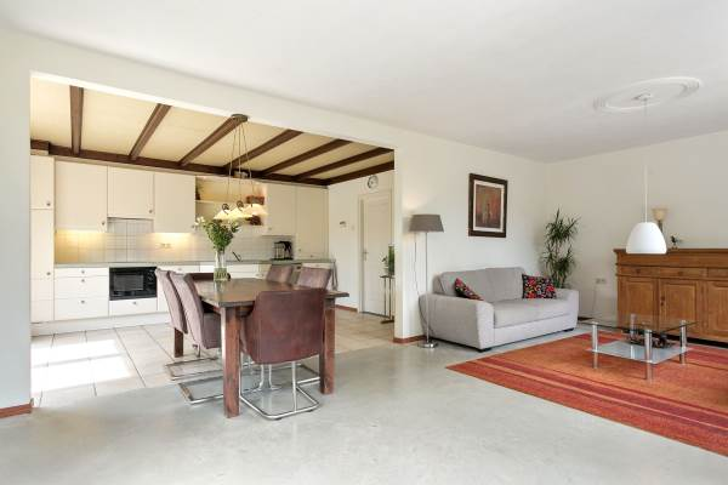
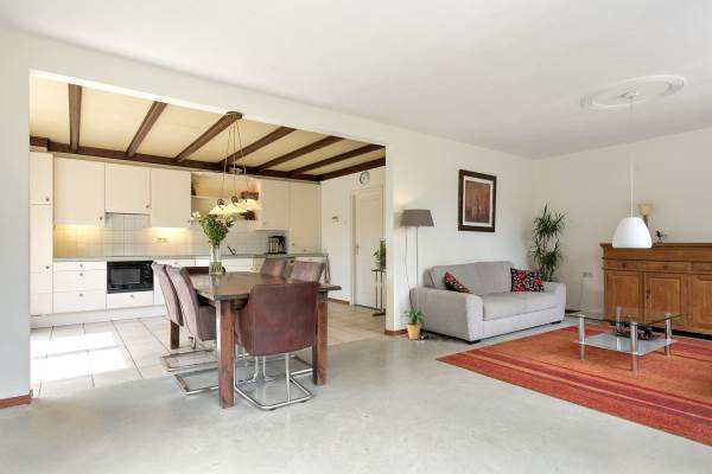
+ potted plant (413, 325)
